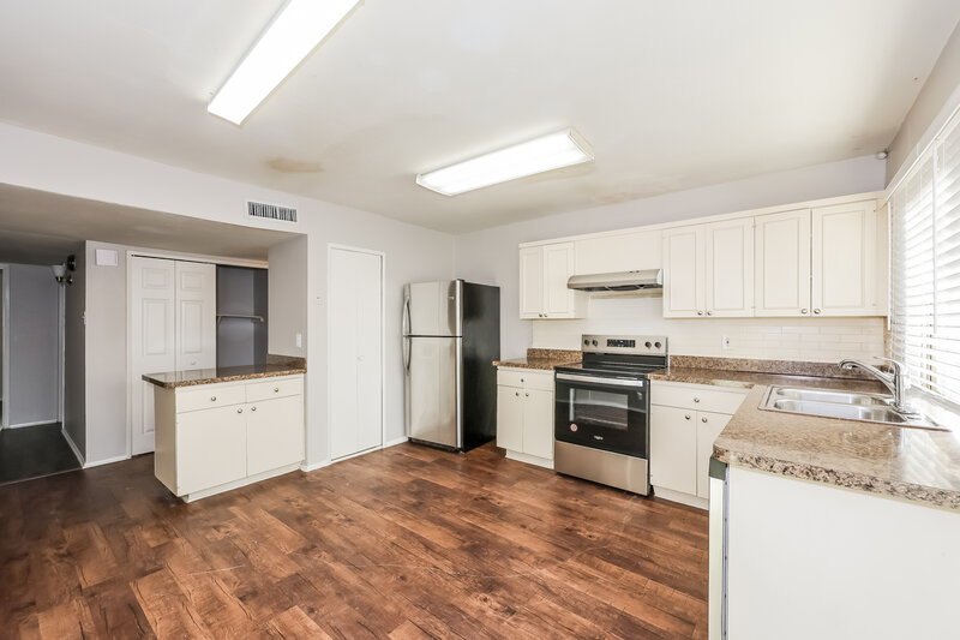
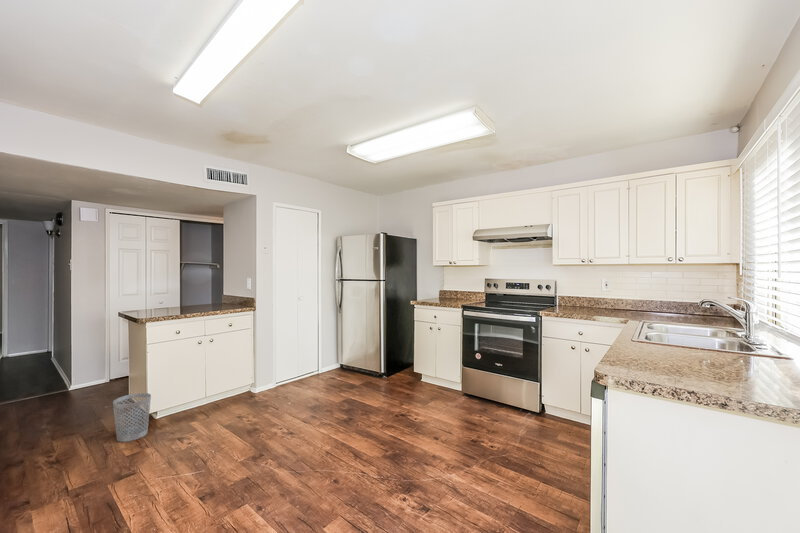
+ wastebasket (132, 417)
